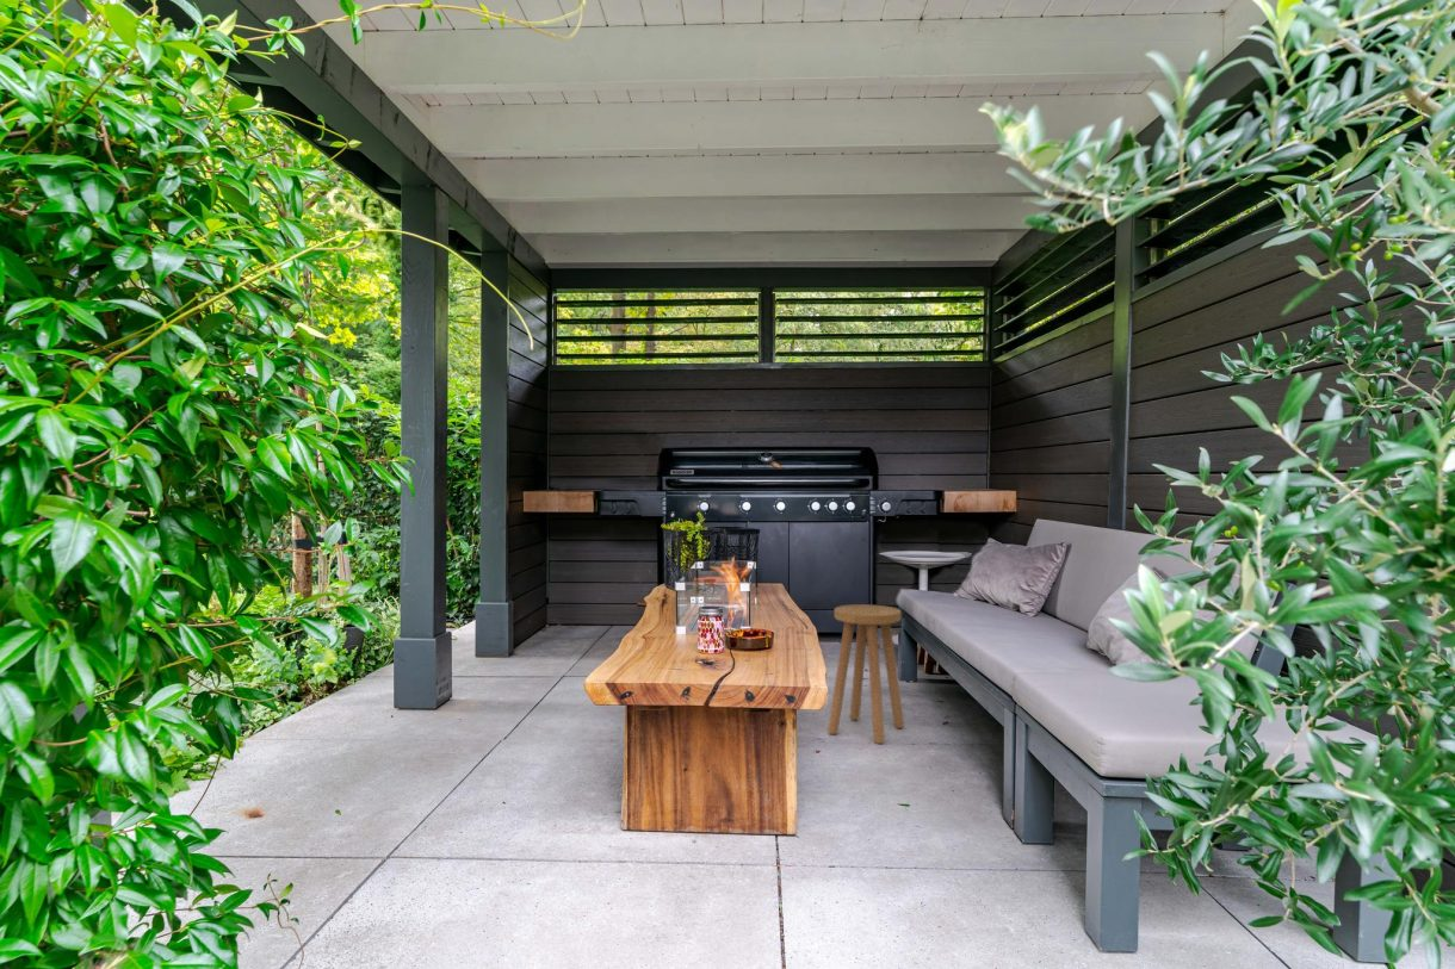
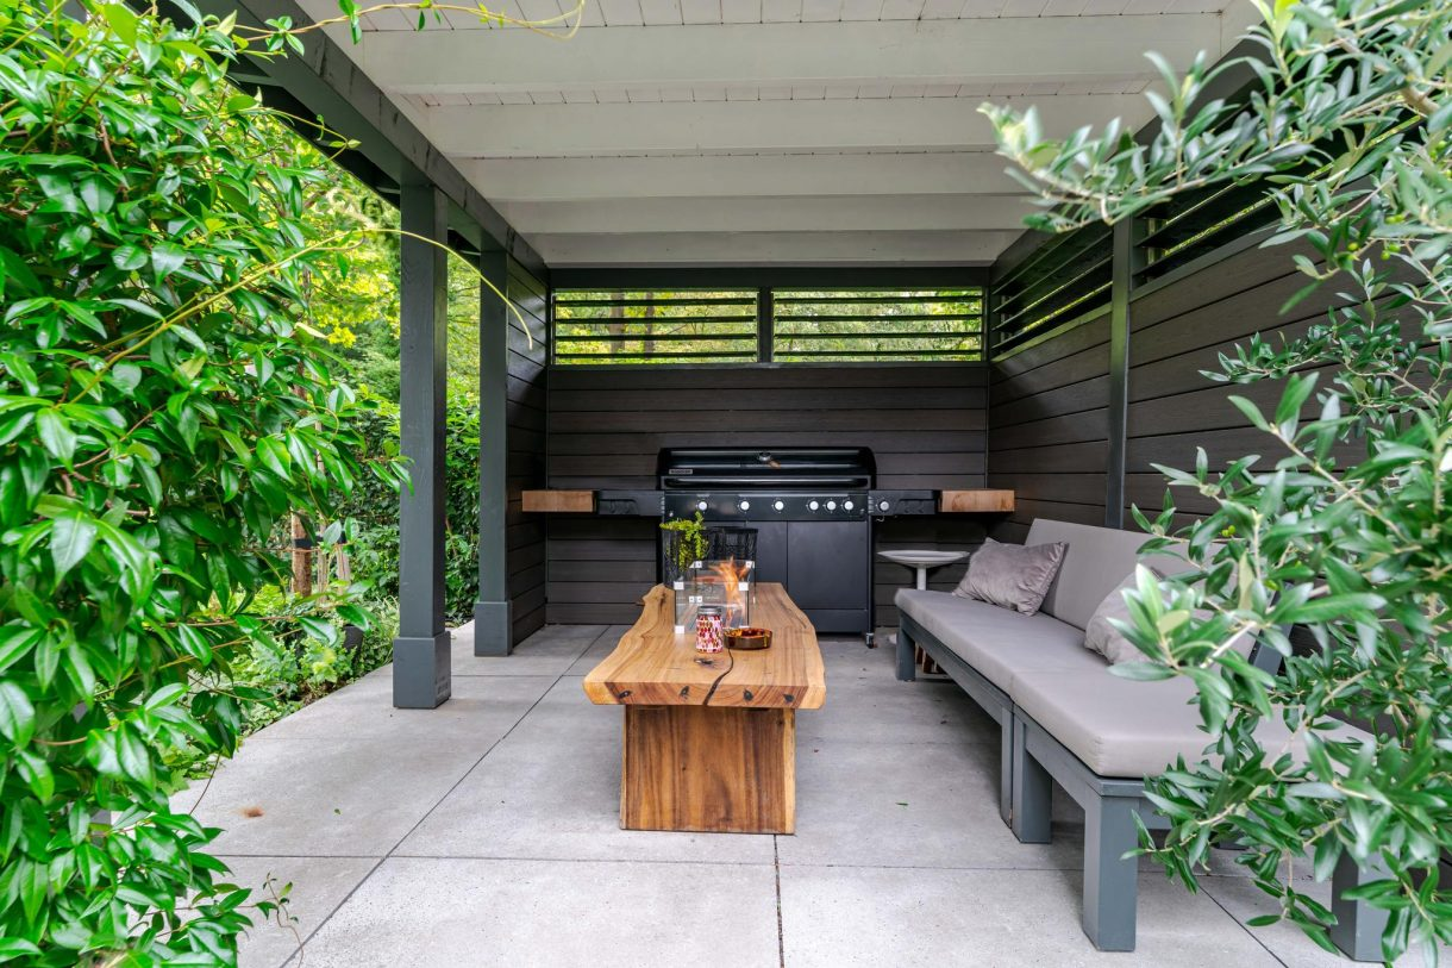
- stool (869, 670)
